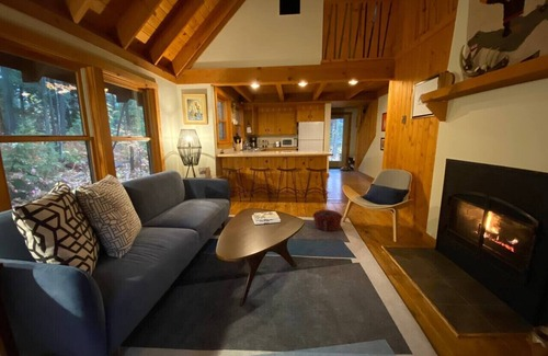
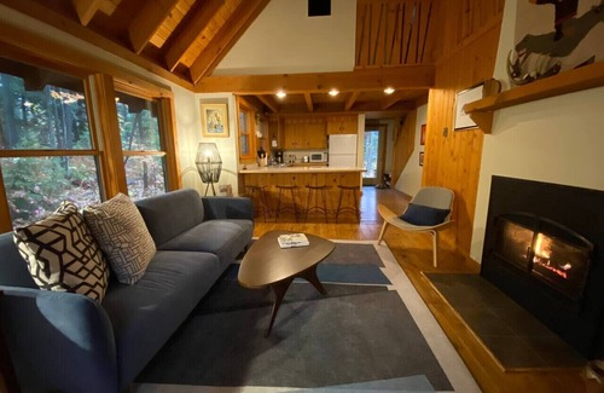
- woven basket (327, 219)
